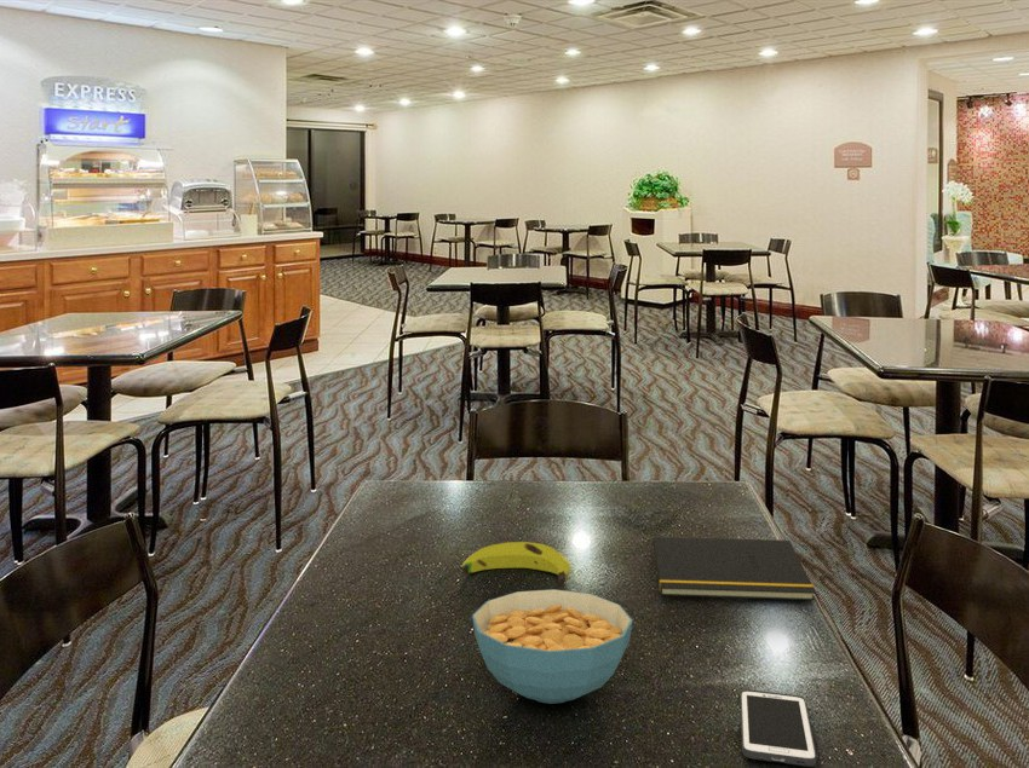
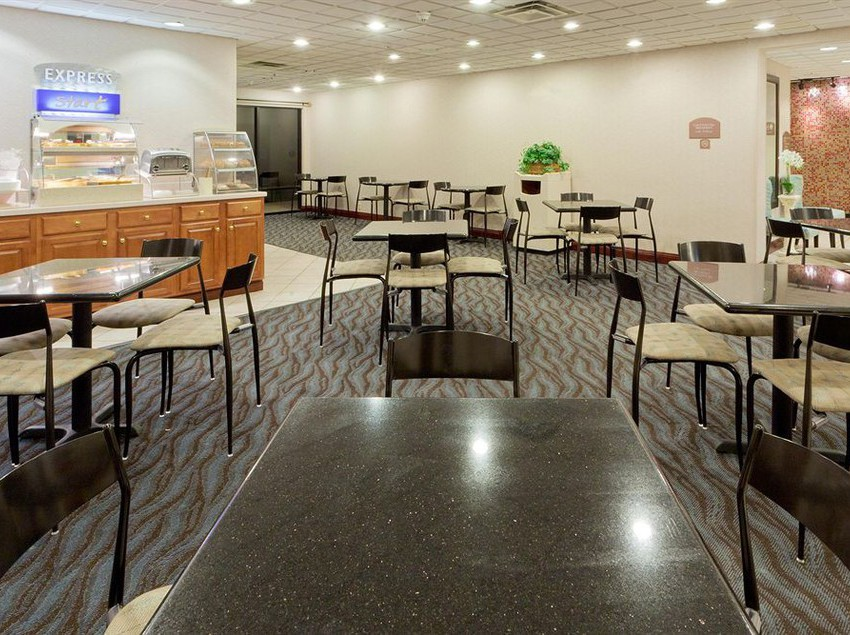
- cereal bowl (551, 654)
- cell phone (775, 724)
- notepad (728, 566)
- banana (516, 564)
